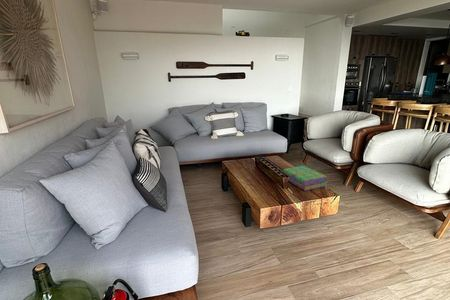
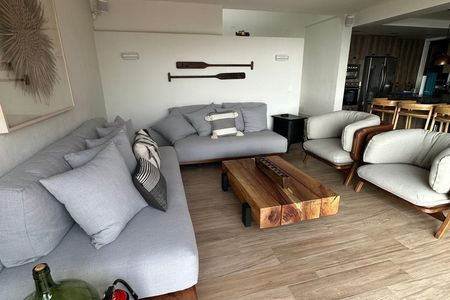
- stack of books (303, 176)
